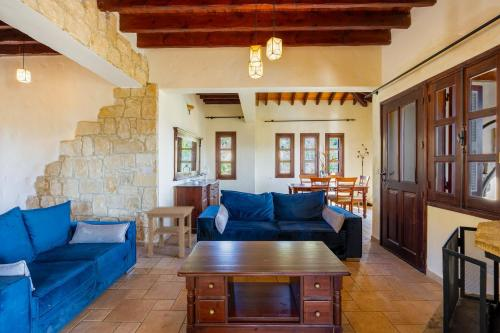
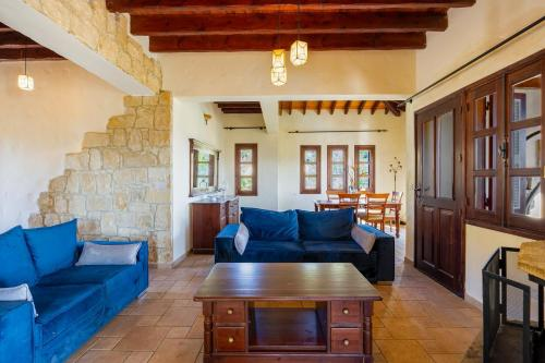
- side table (170, 230)
